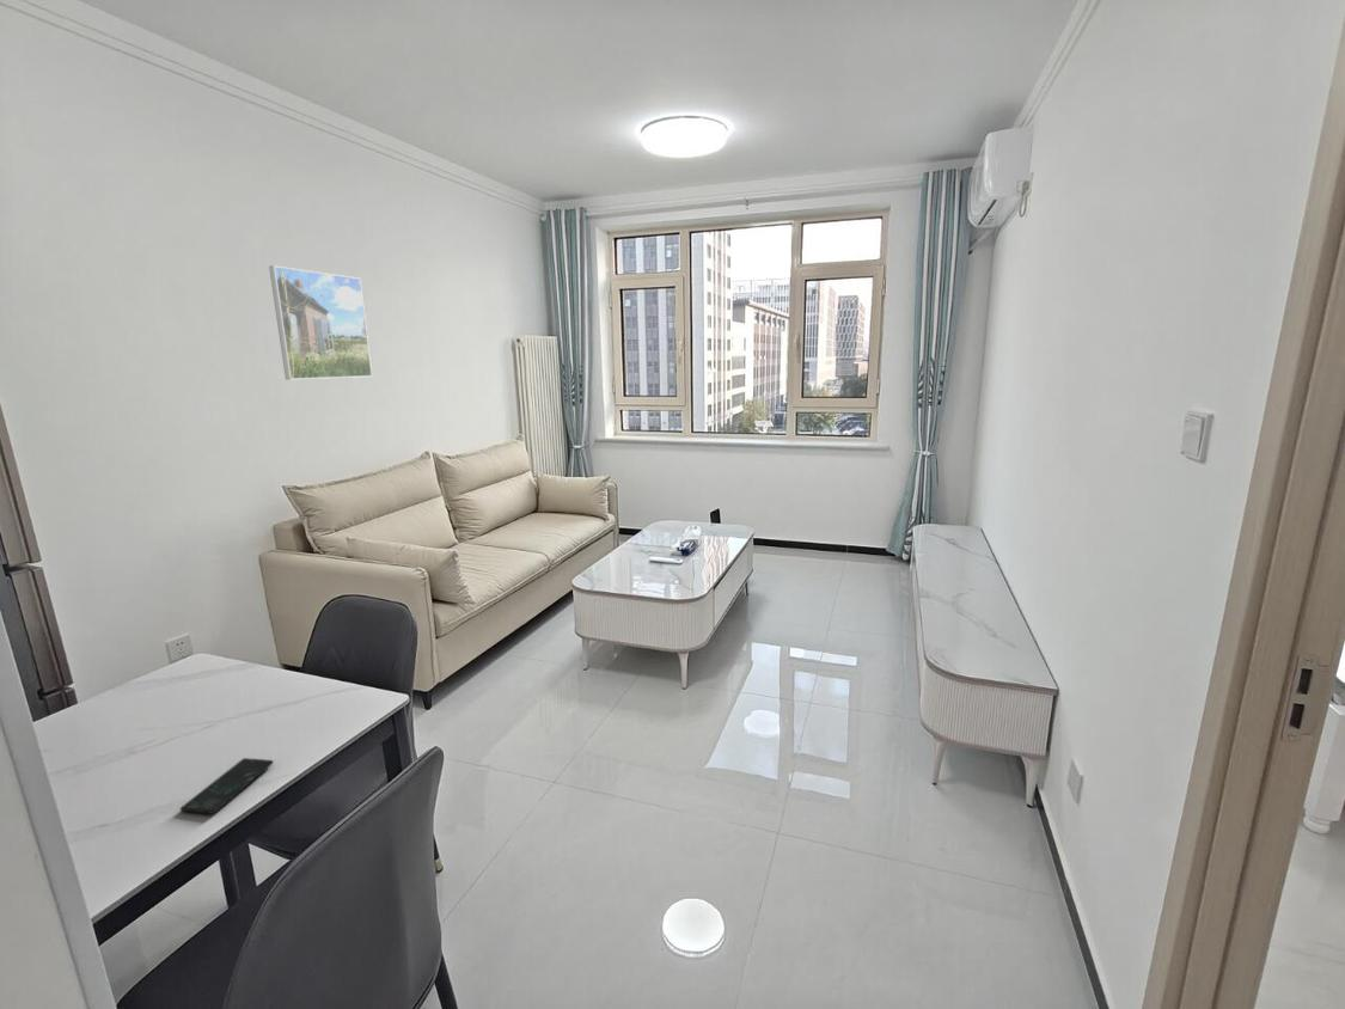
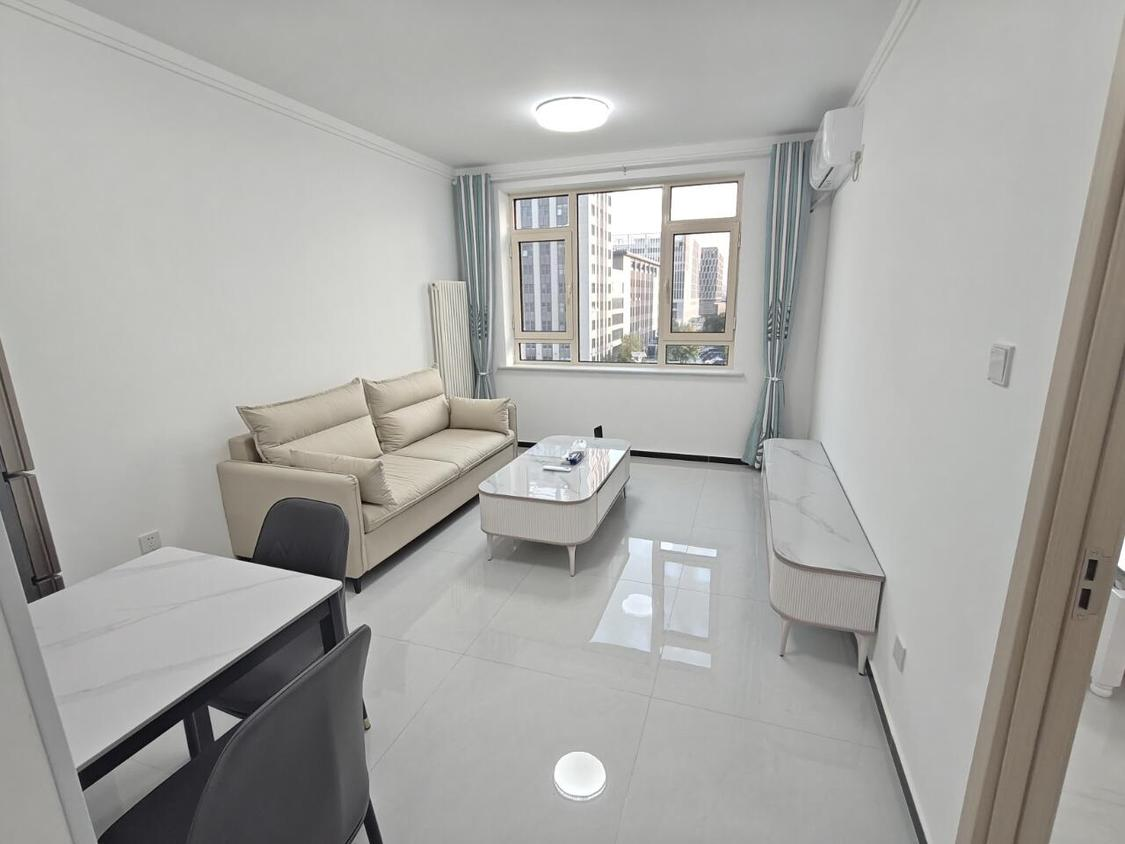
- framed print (324, 325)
- smartphone (228, 784)
